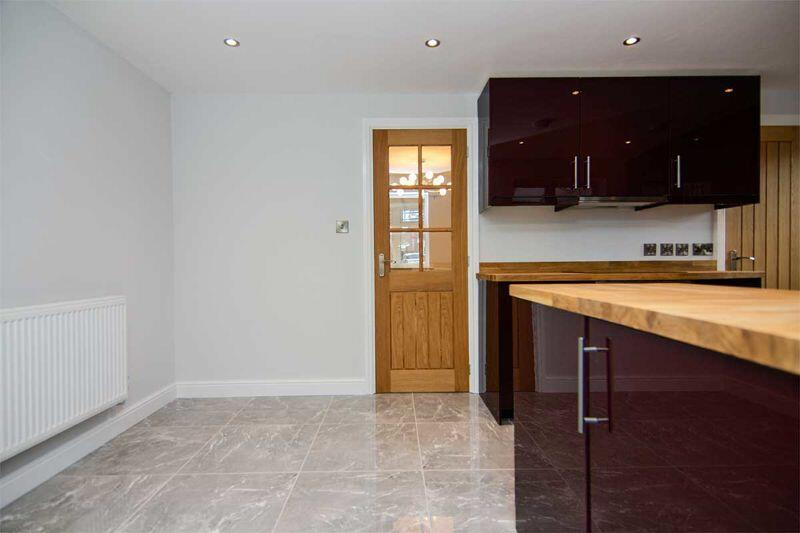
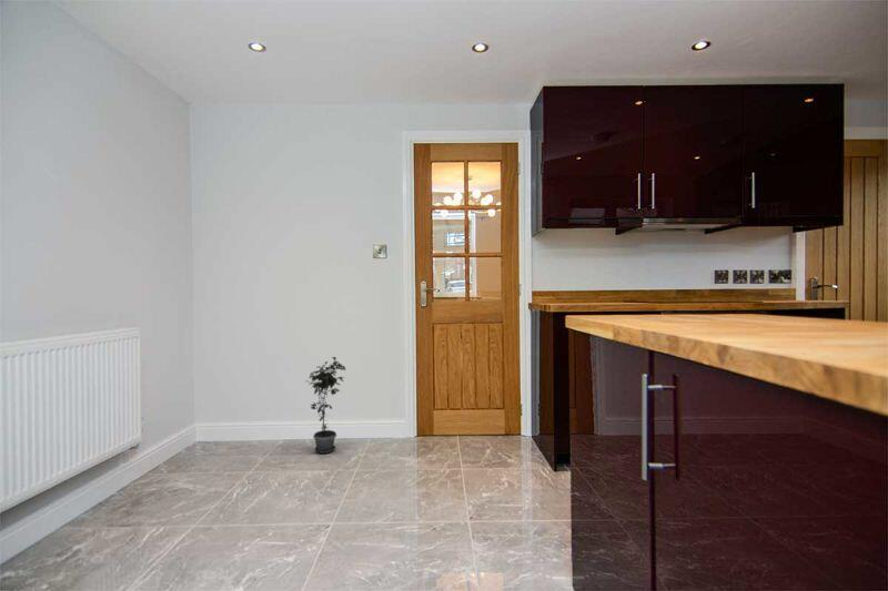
+ potted plant (325, 405)
